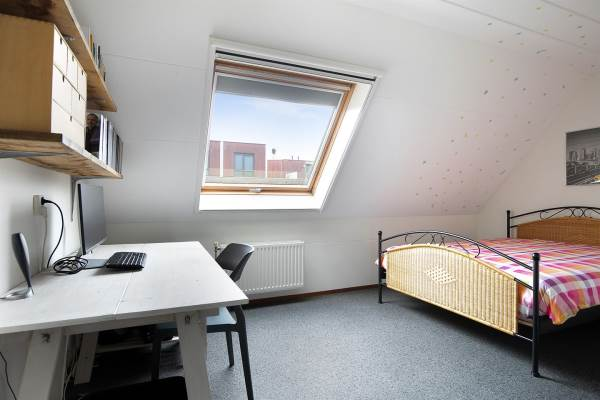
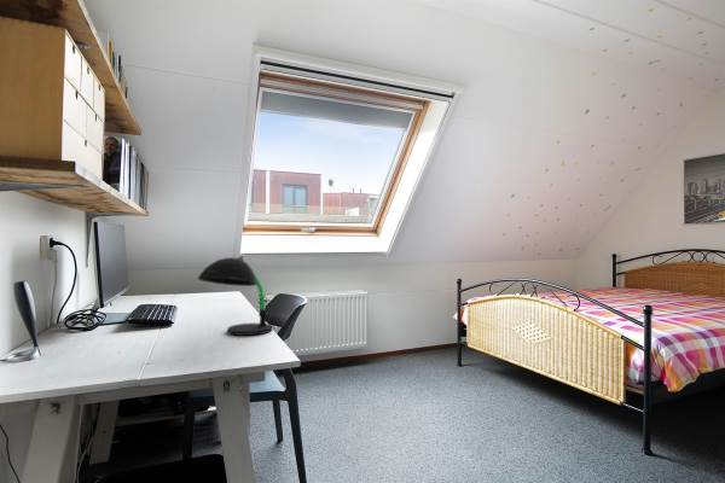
+ desk lamp (239, 285)
